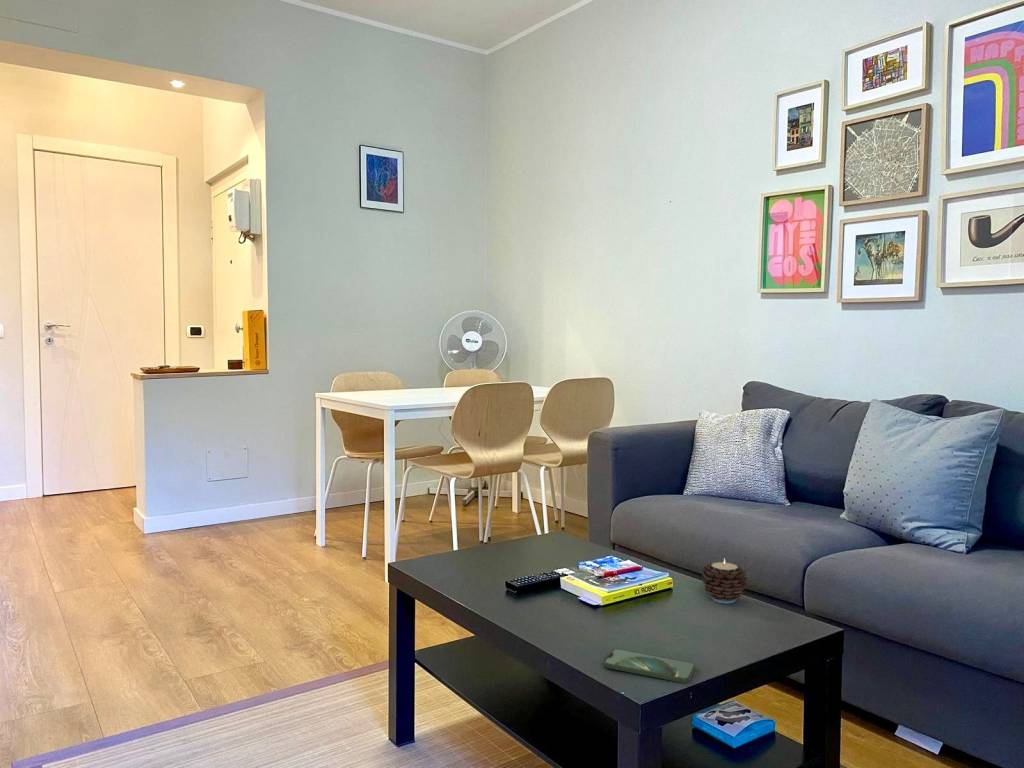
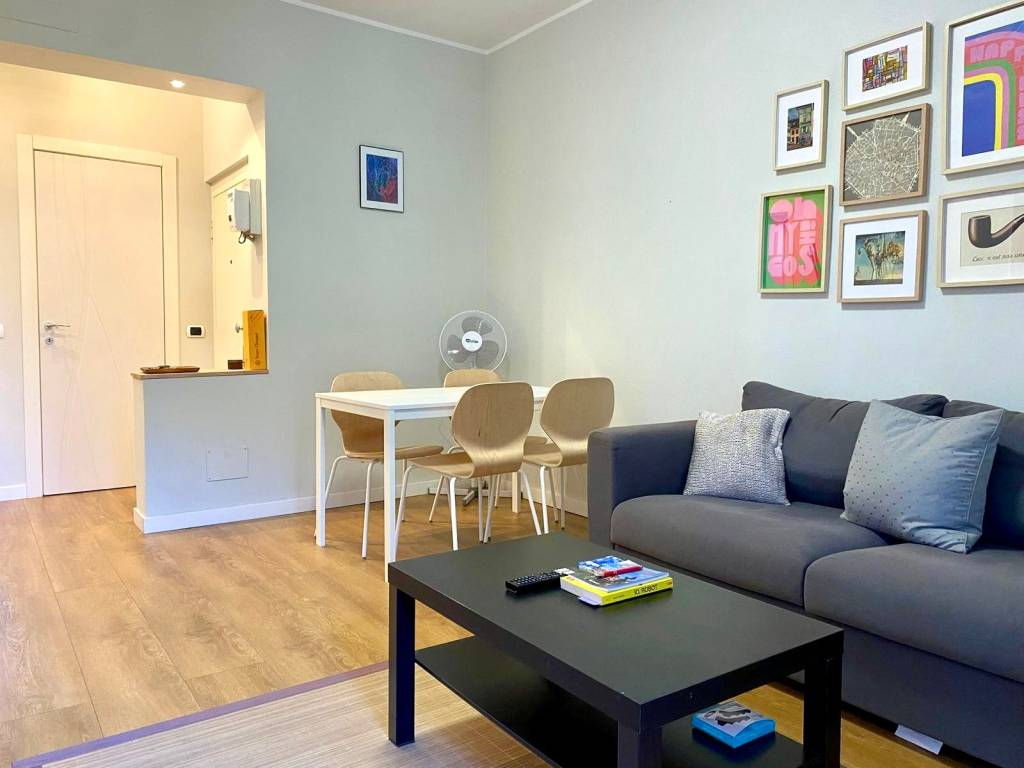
- candle (724, 579)
- smartphone (649, 665)
